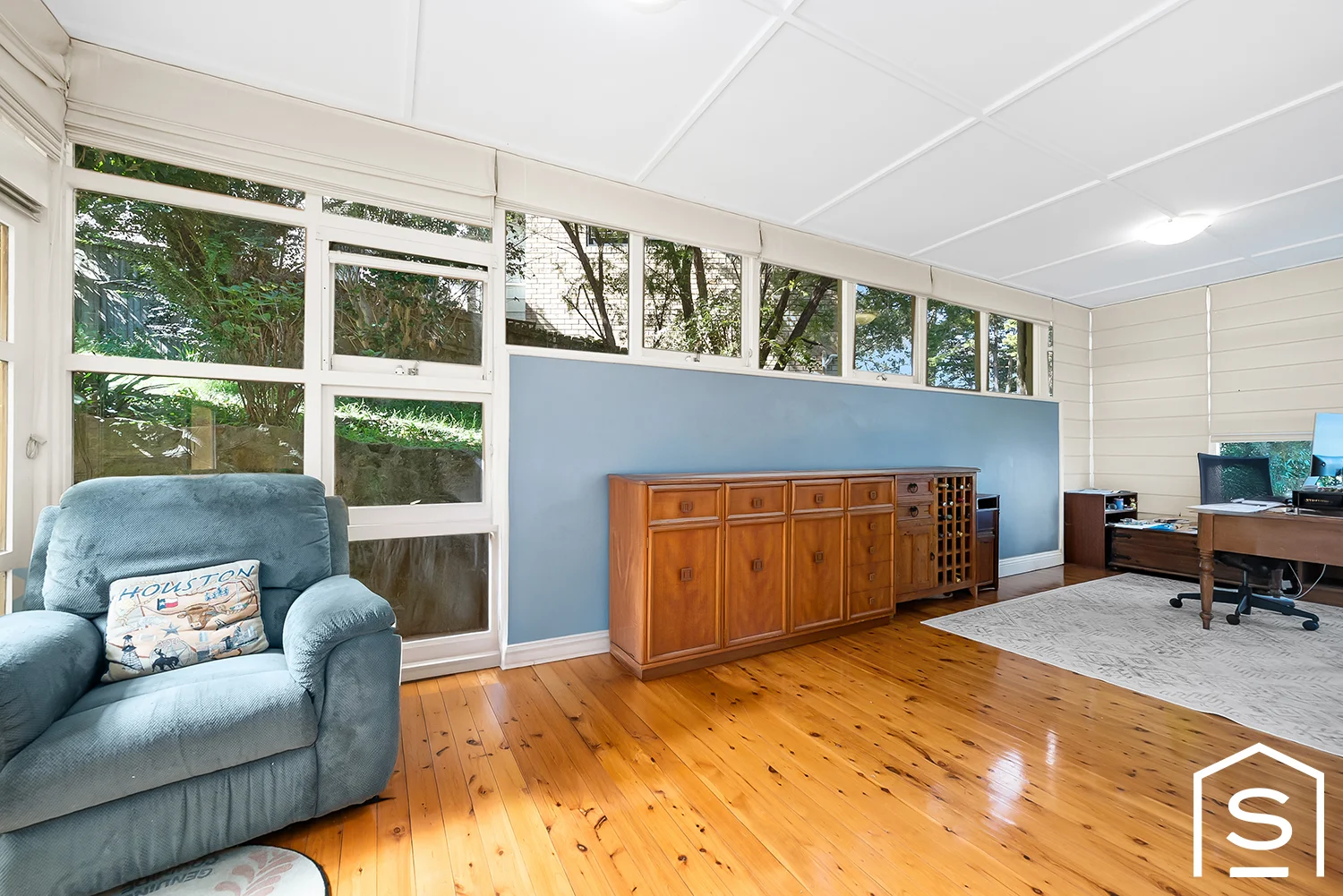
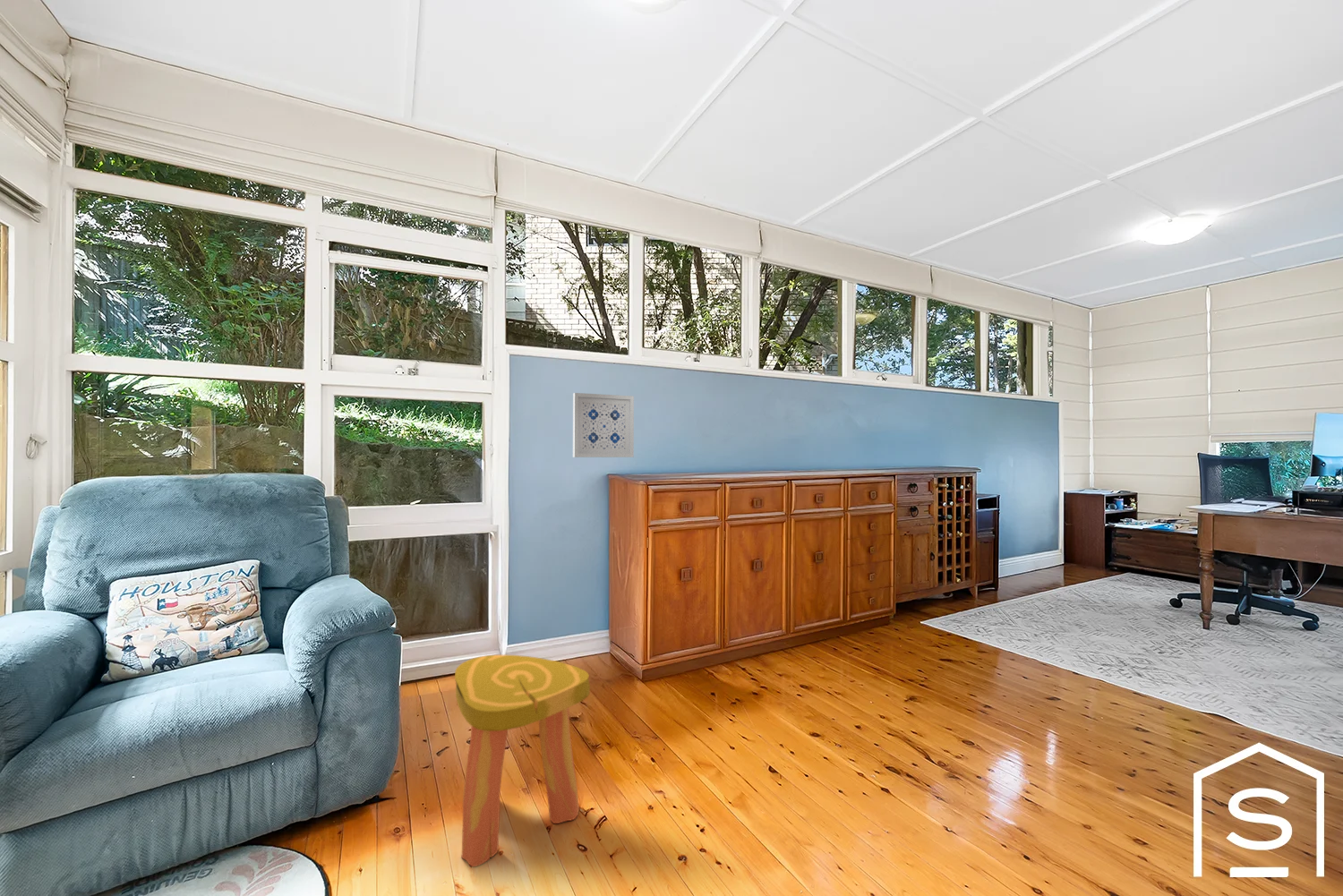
+ stool (505, 747)
+ wall art (603, 425)
